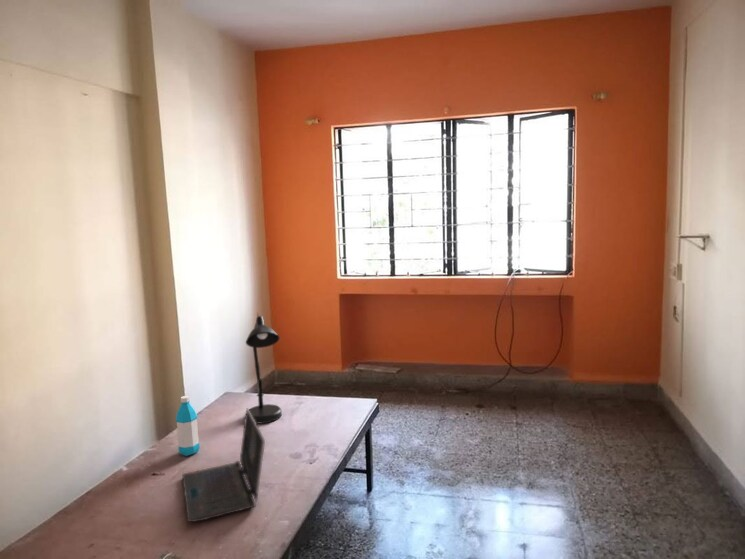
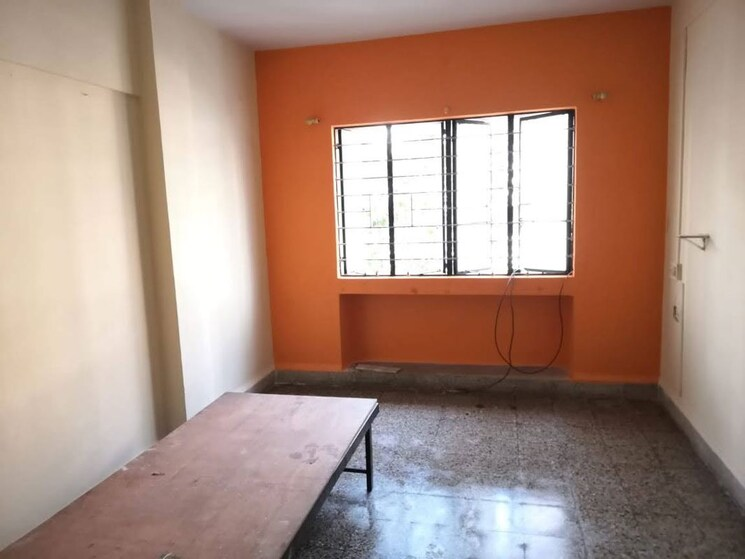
- laptop computer (221, 465)
- water bottle (187, 424)
- desk lamp (259, 366)
